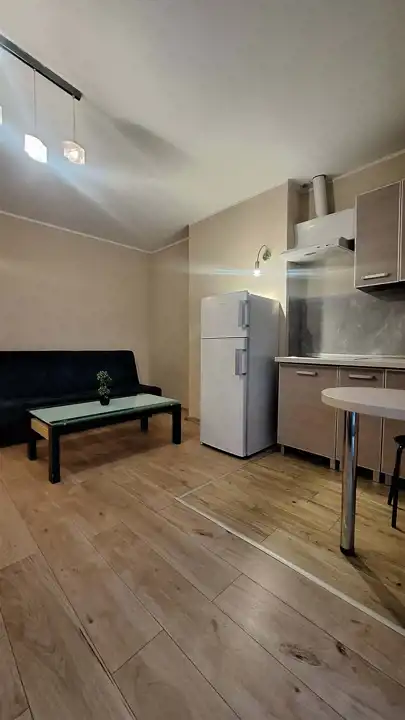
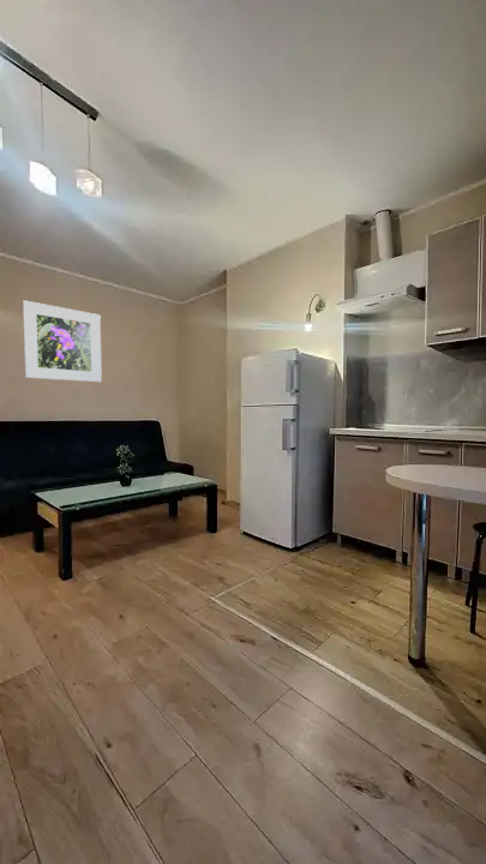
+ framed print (65, 344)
